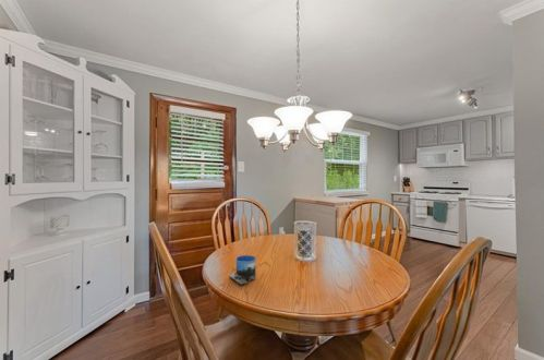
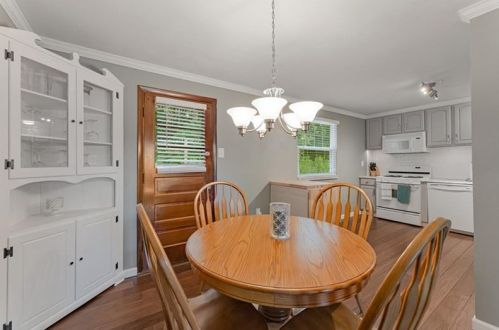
- mug (244, 268)
